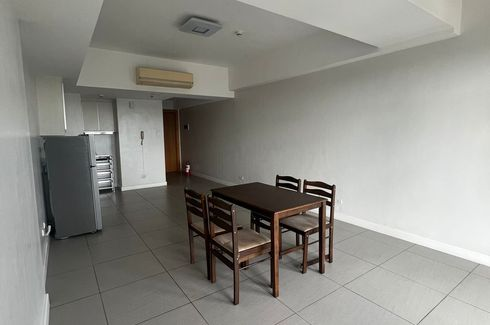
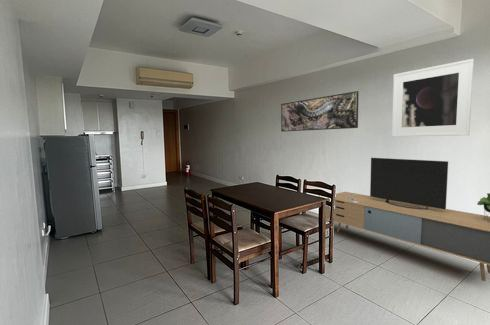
+ media console (402, 205)
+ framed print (428, 102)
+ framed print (314, 114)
